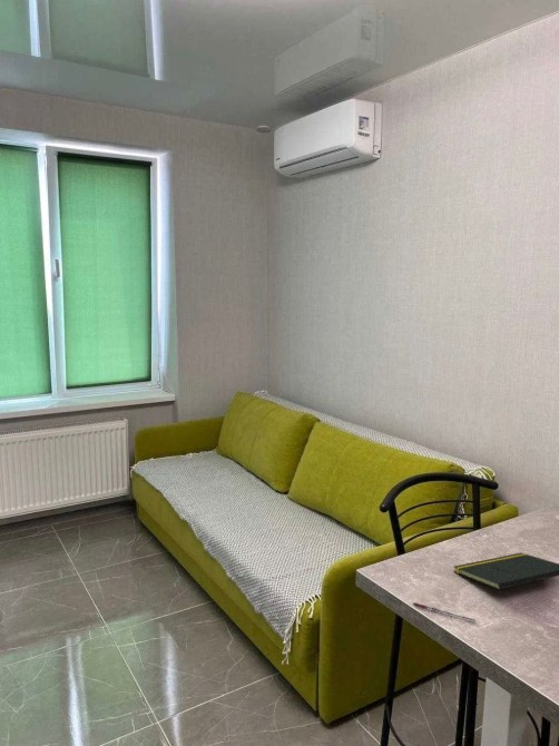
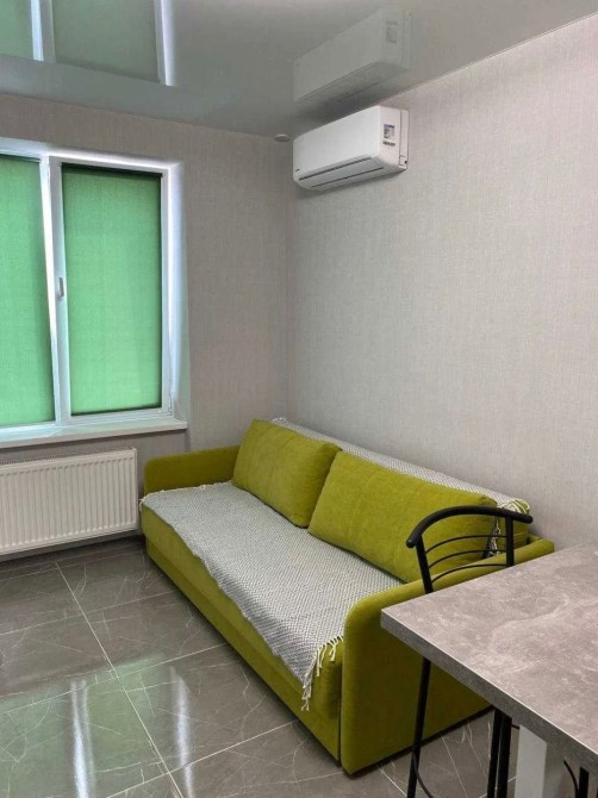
- pen (443, 611)
- notepad (511, 569)
